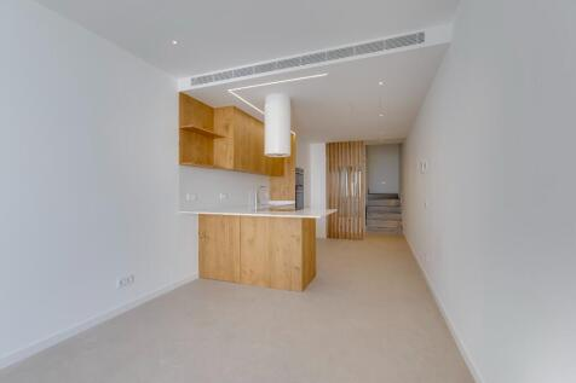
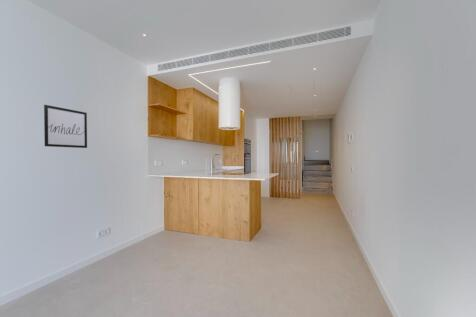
+ wall art (67, 128)
